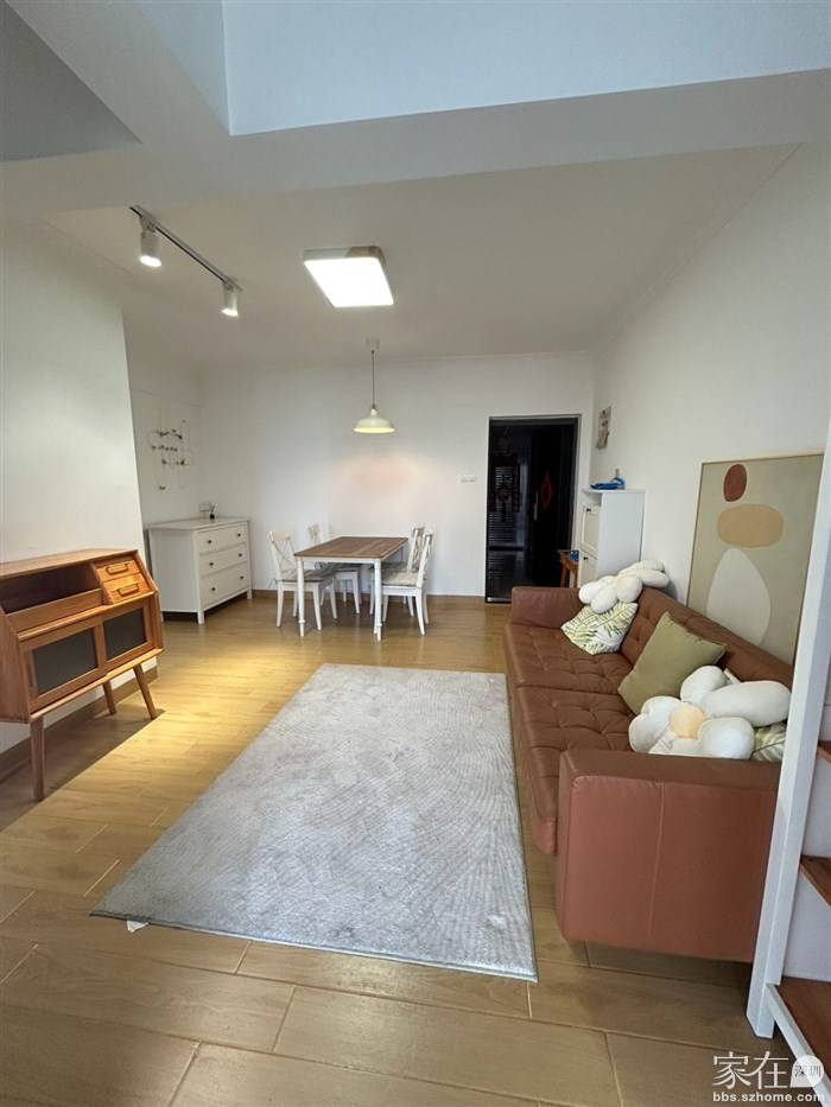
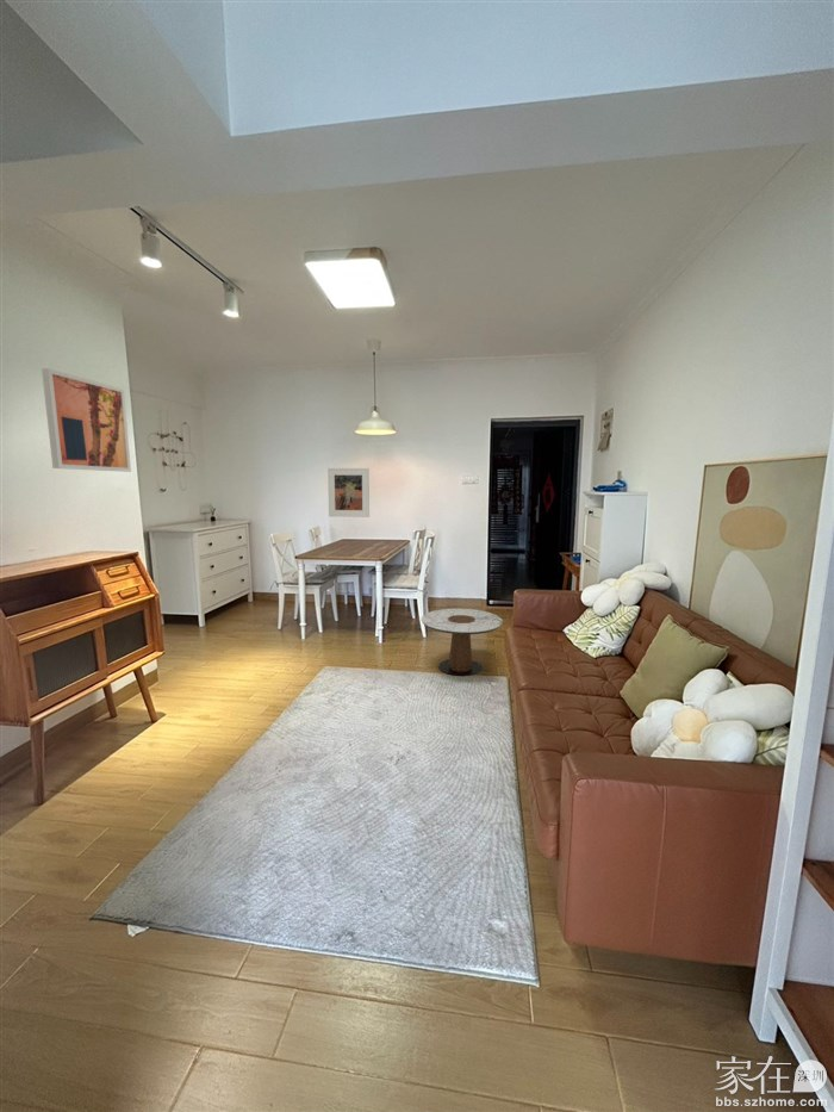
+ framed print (348, 492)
+ wall art (91, 425)
+ side table (460, 642)
